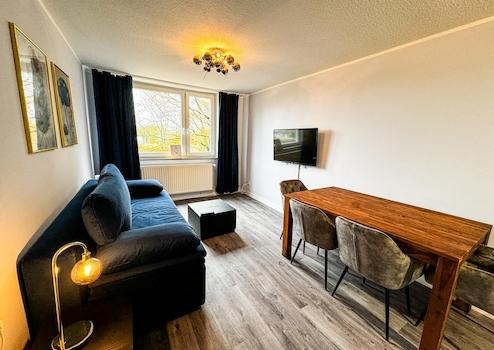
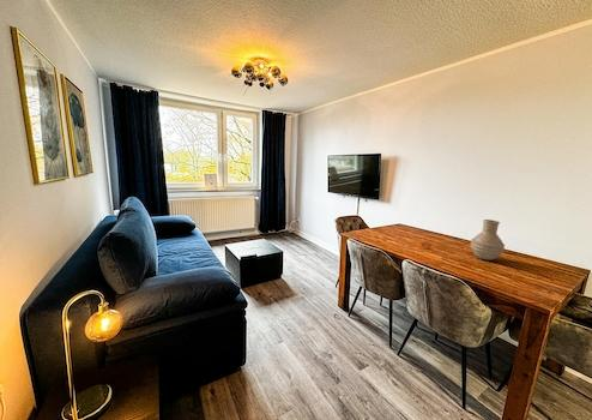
+ vase (488, 239)
